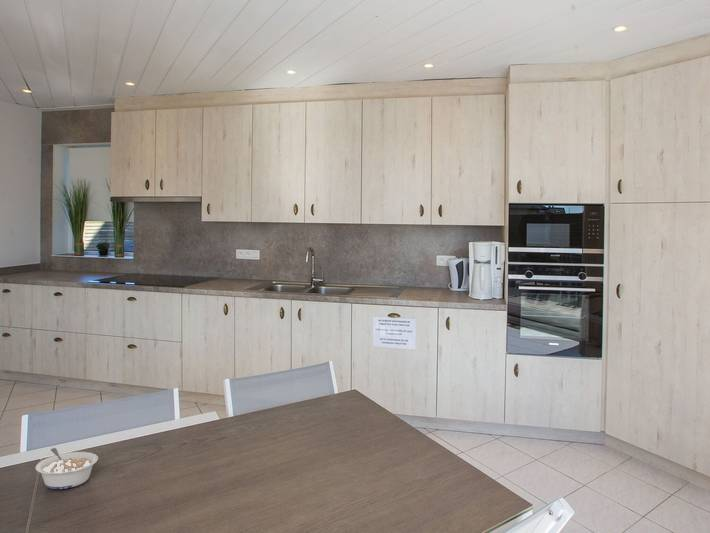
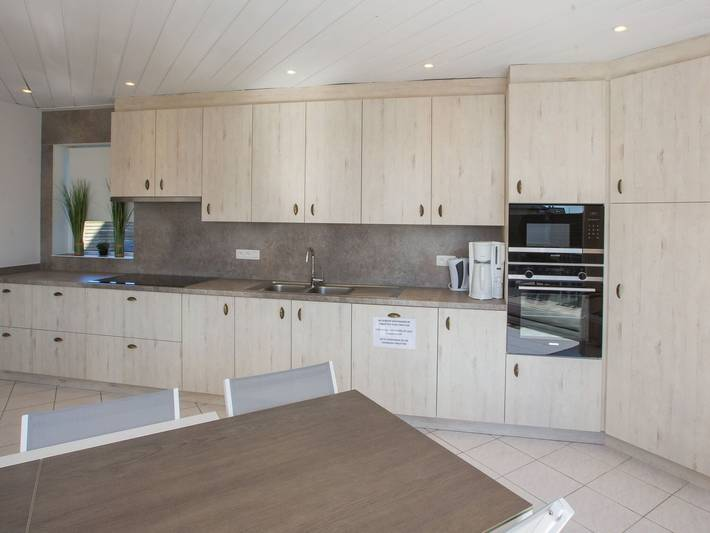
- legume (65, 469)
